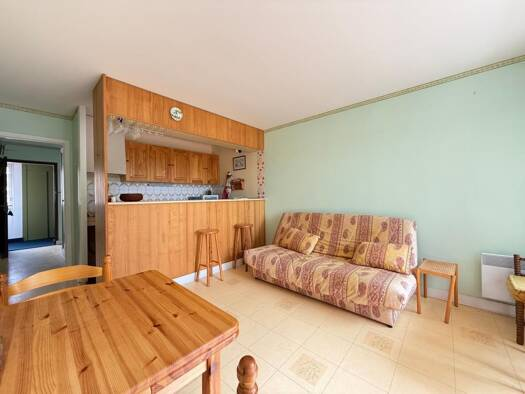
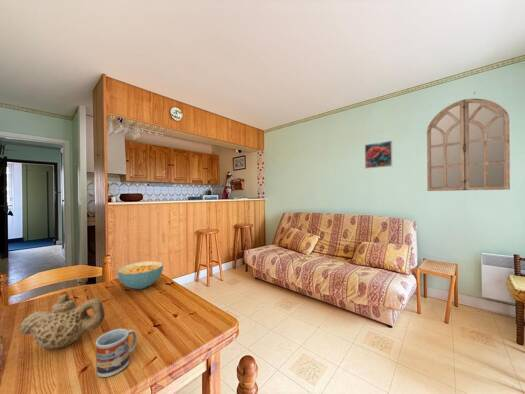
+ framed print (378, 155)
+ teapot (65, 319)
+ home mirror (464, 145)
+ cereal bowl (141, 276)
+ cup (118, 348)
